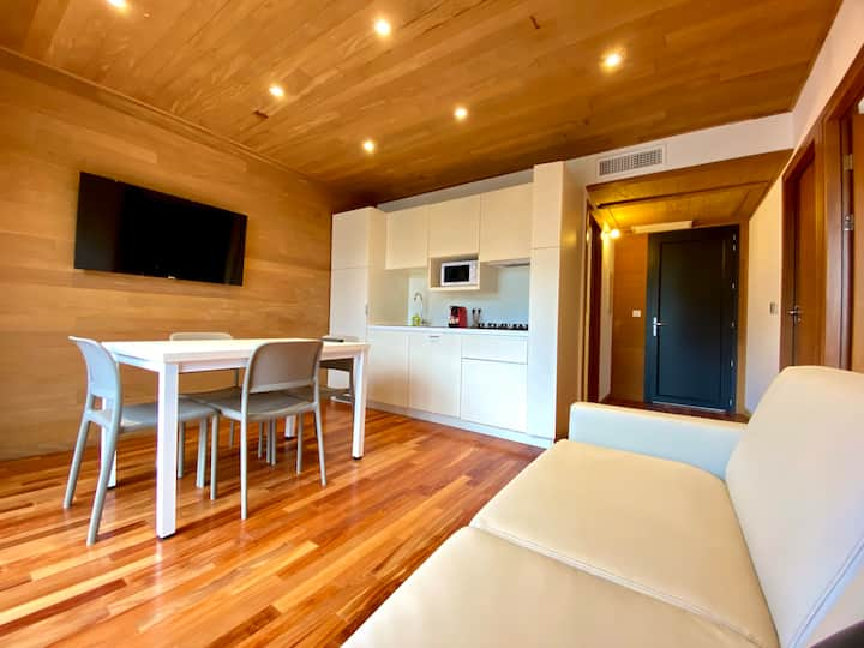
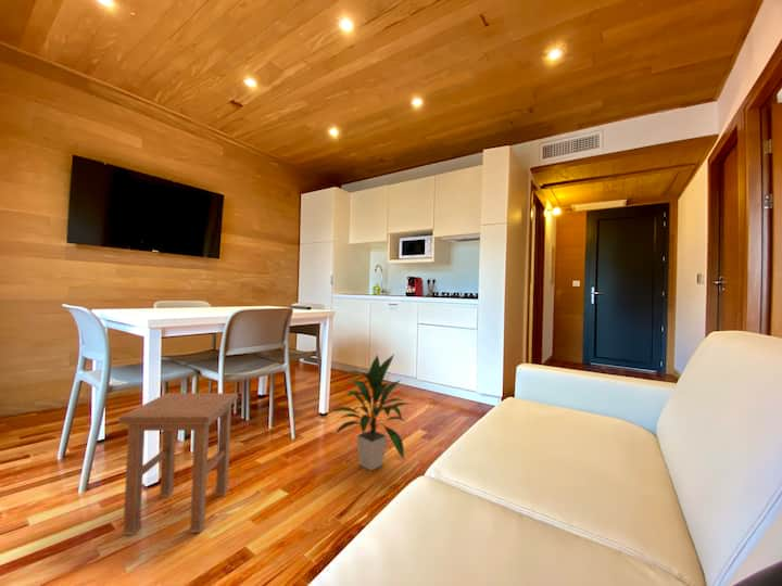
+ indoor plant (374, 411)
+ stool (174, 457)
